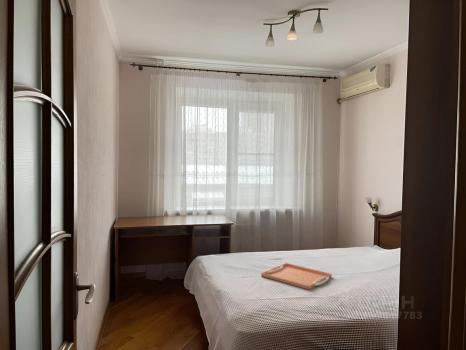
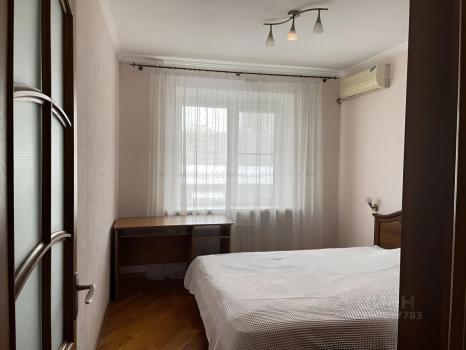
- serving tray (296, 274)
